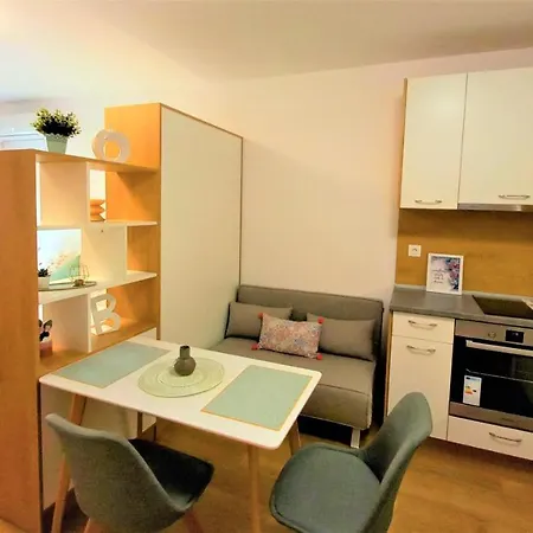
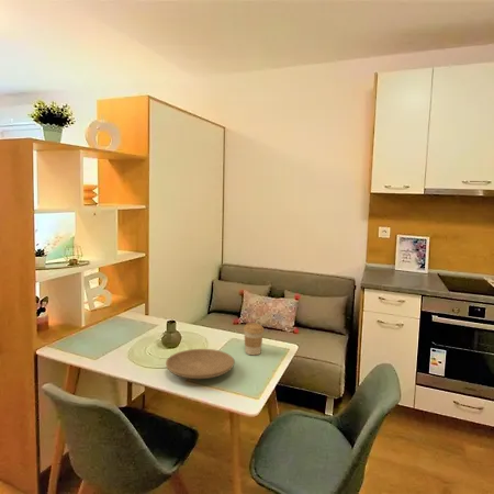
+ coffee cup (252, 338)
+ plate (200, 366)
